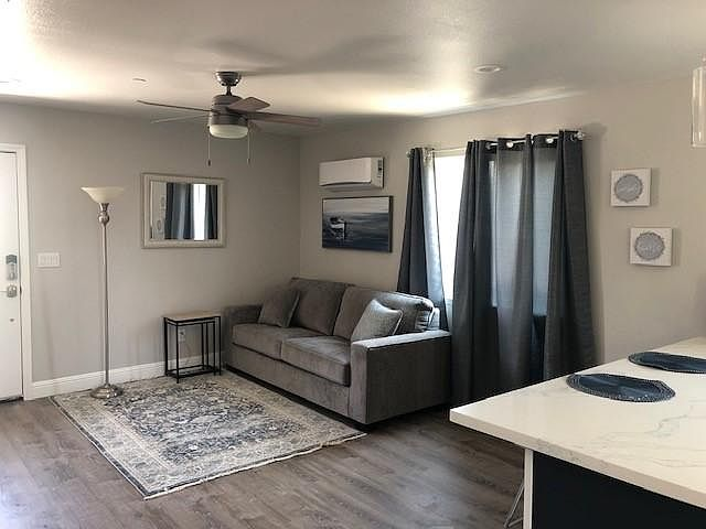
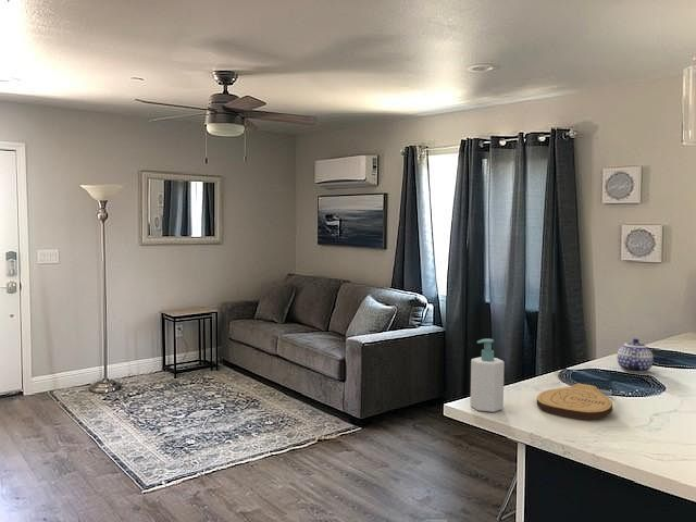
+ teapot (634, 353)
+ soap bottle (487, 373)
+ key chain (581, 396)
